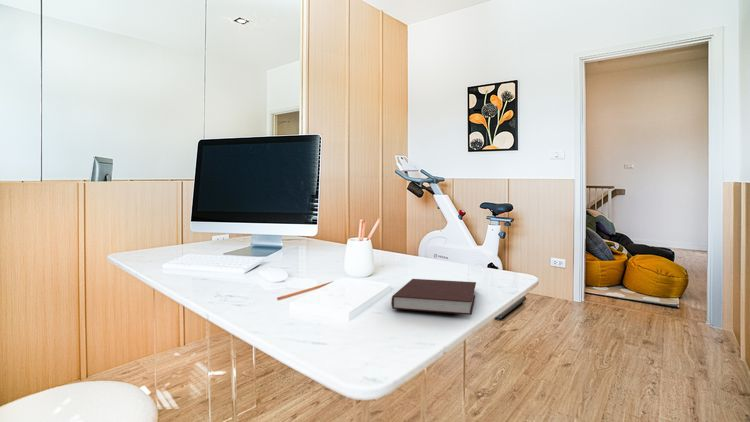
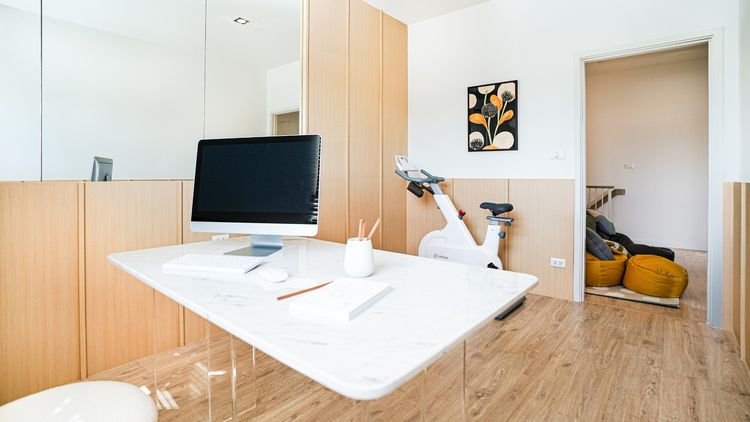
- notebook (437, 294)
